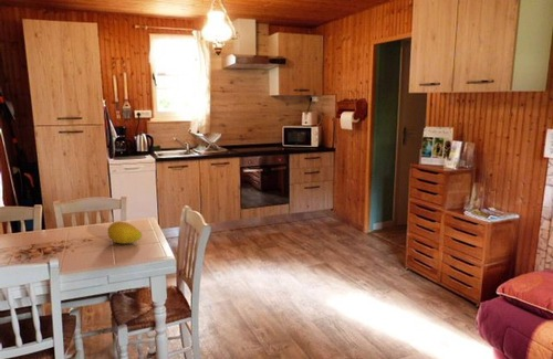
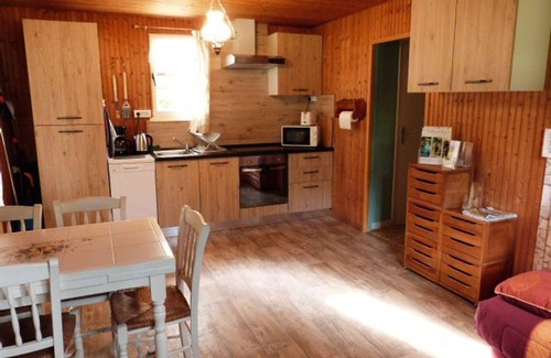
- fruit (124, 232)
